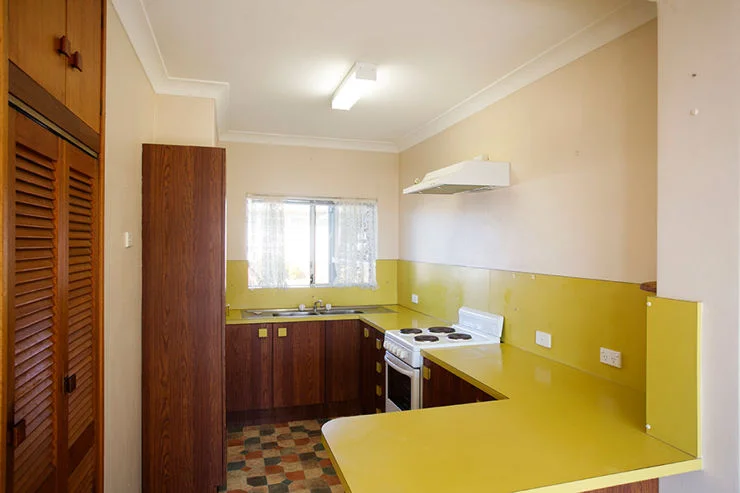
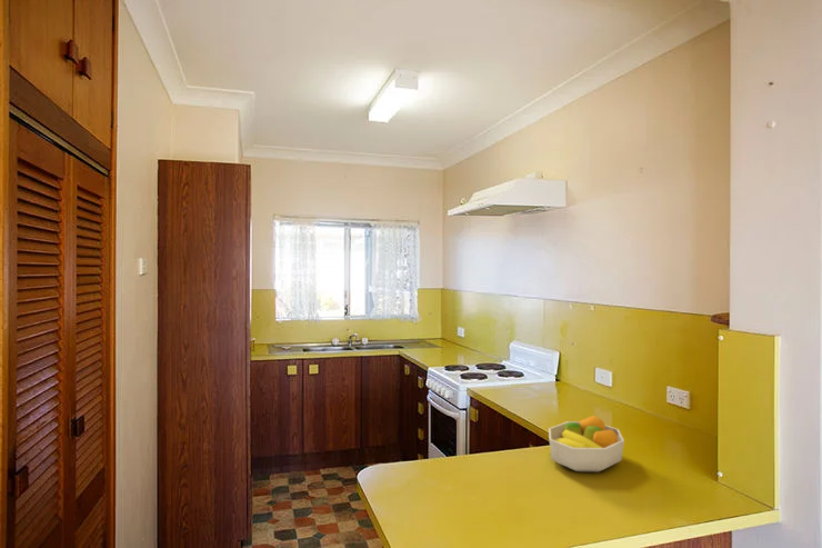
+ fruit bowl (584, 441)
